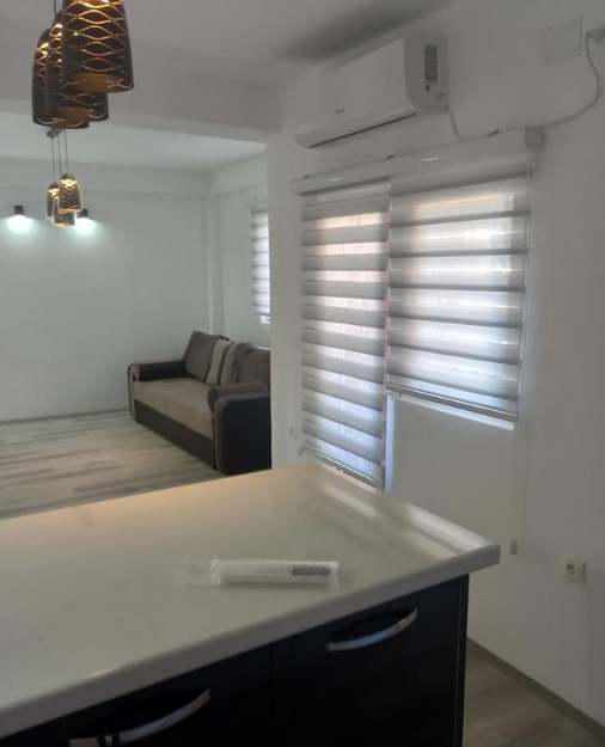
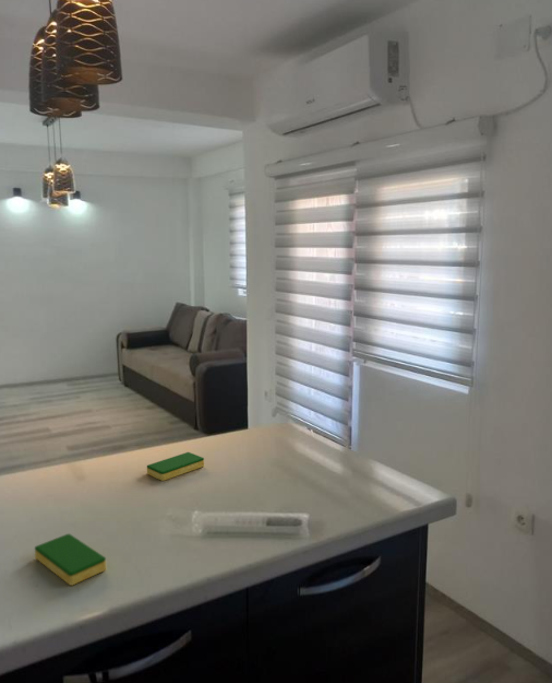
+ dish sponge (176, 466)
+ dish sponge (70, 557)
